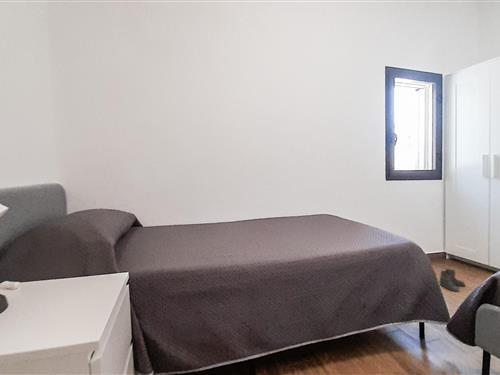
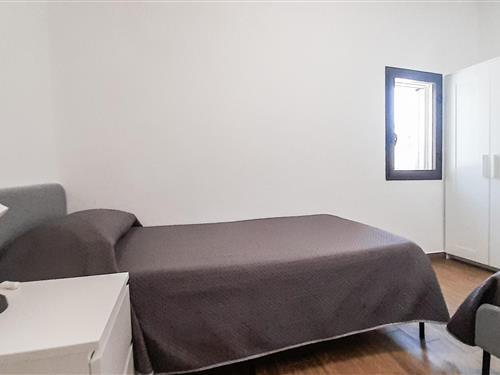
- boots (451, 279)
